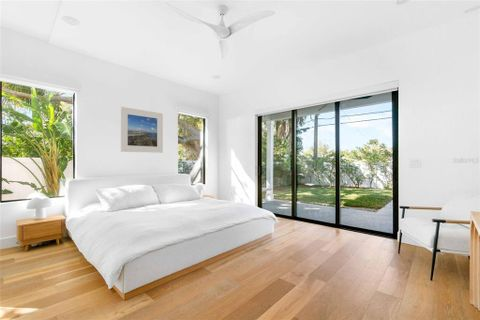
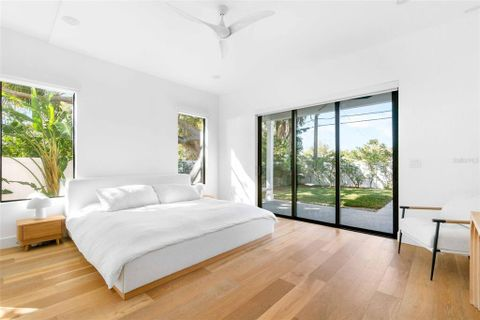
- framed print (143, 131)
